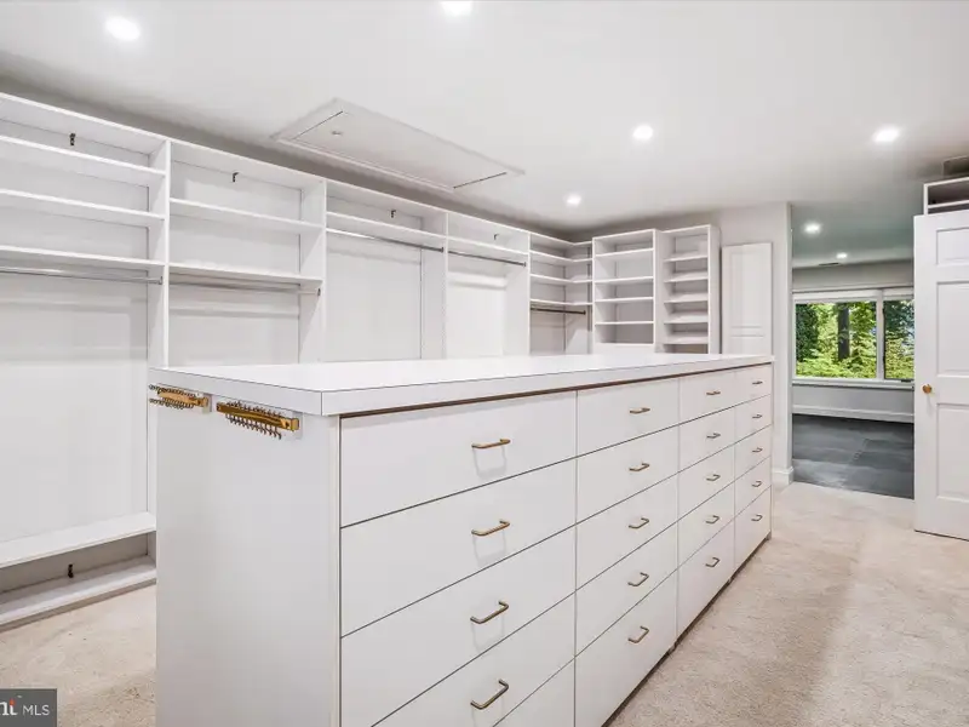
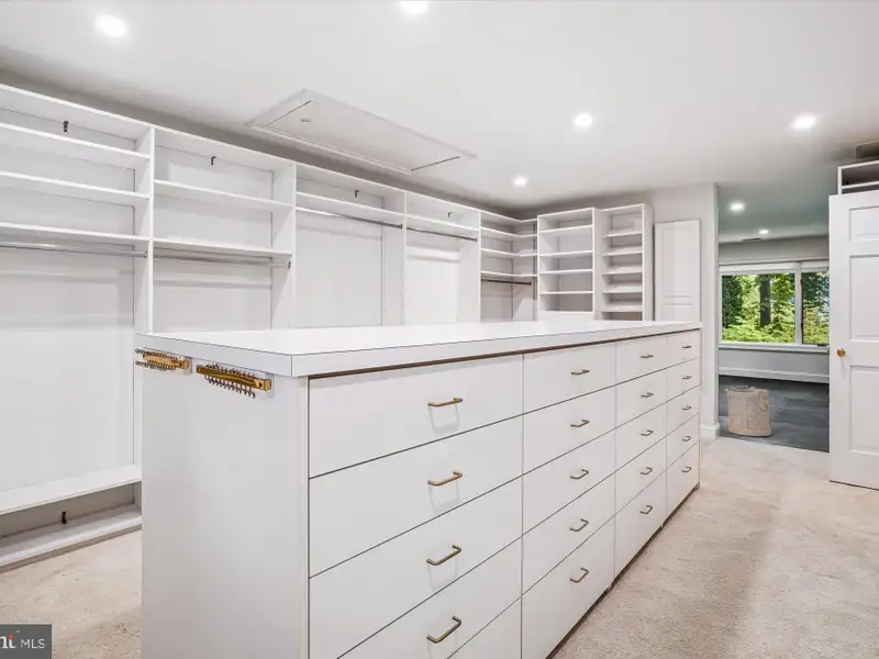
+ laundry hamper (749, 409)
